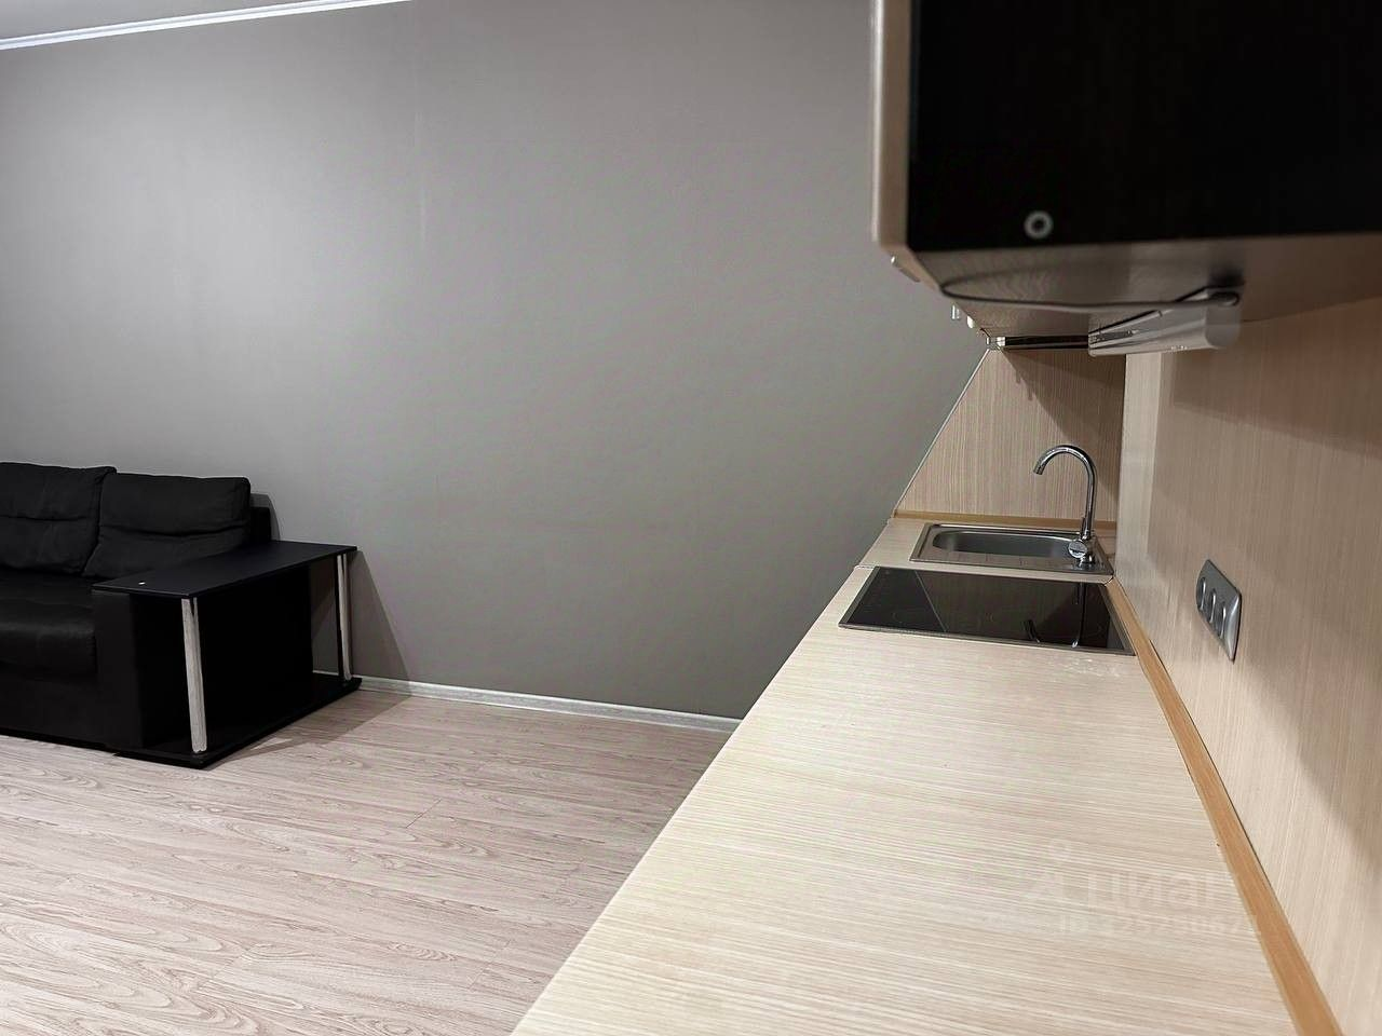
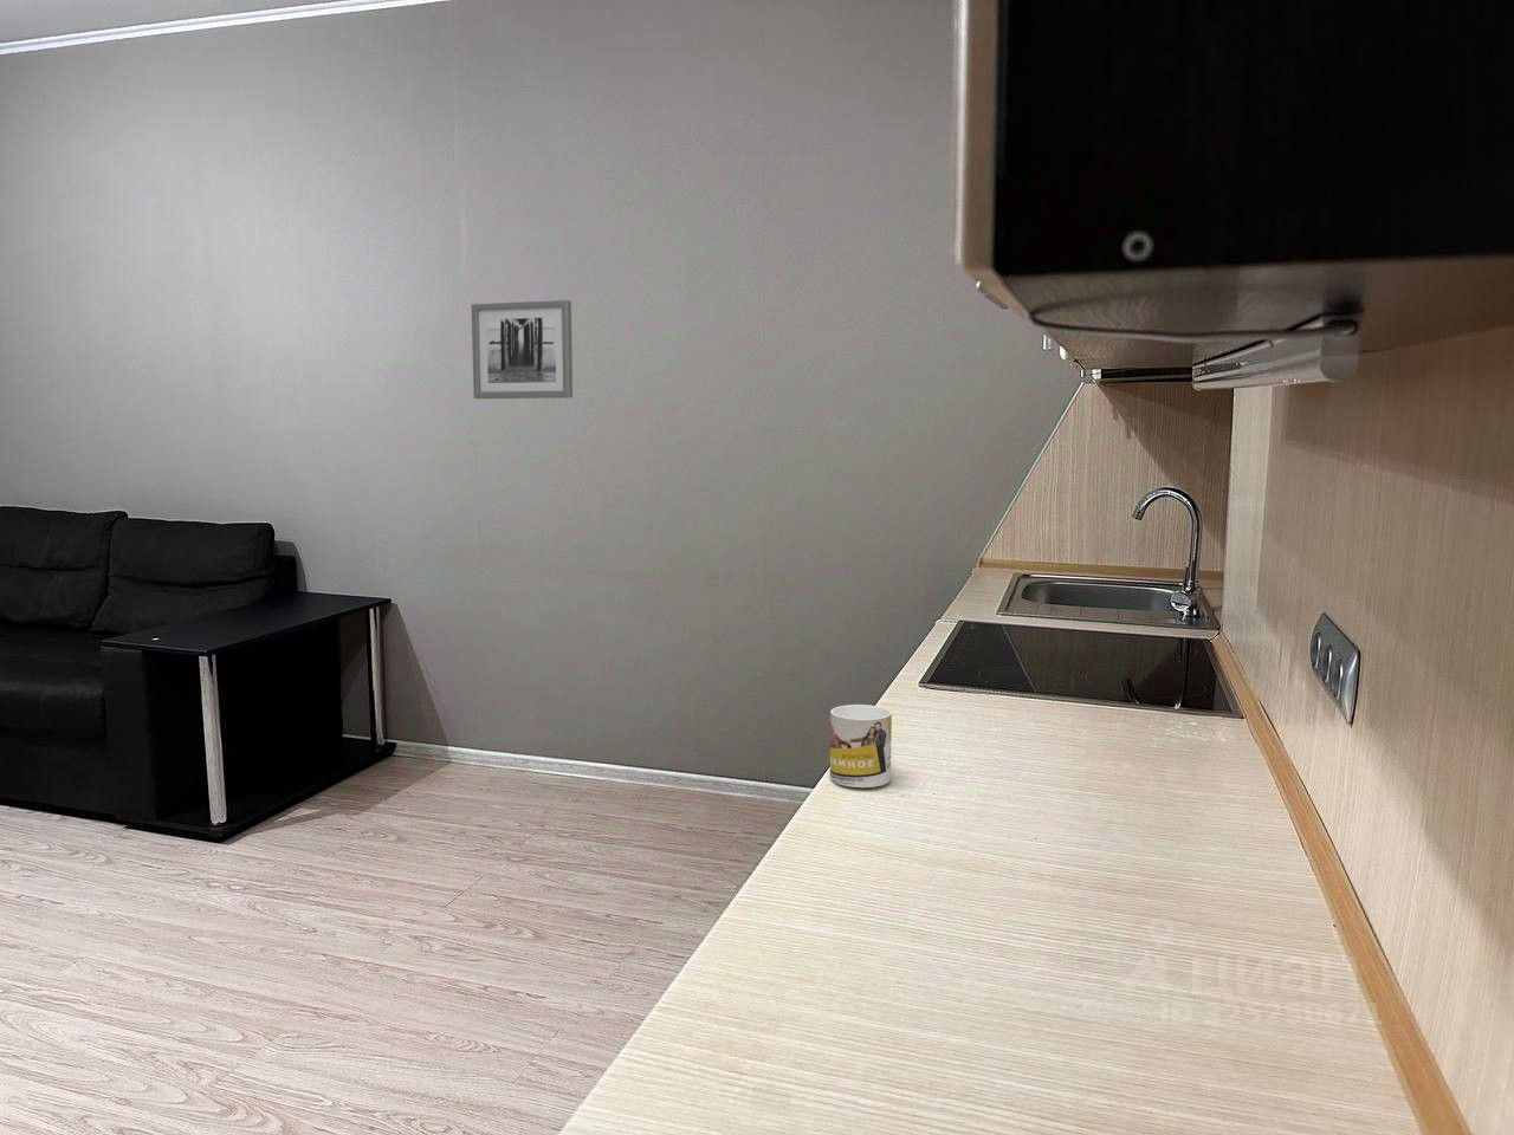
+ wall art (521, 351)
+ mug (862, 742)
